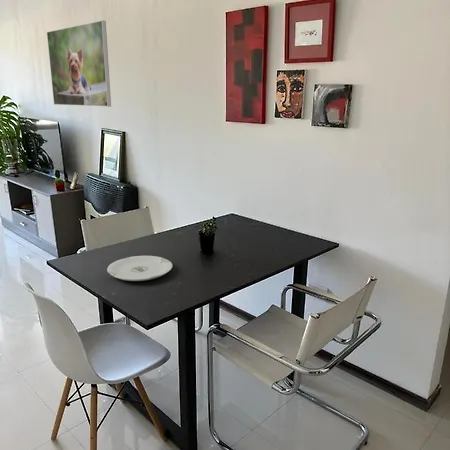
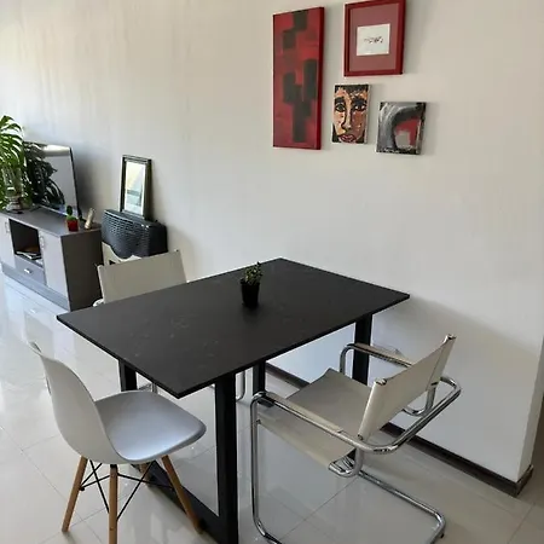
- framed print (77, 67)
- plate (140, 269)
